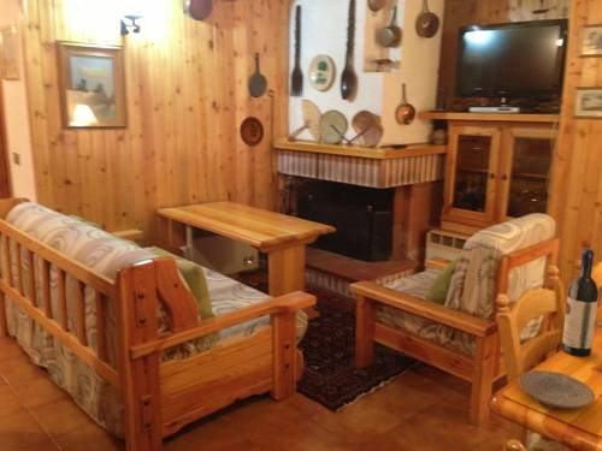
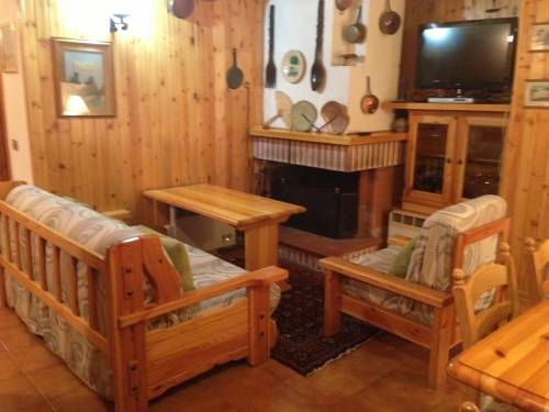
- decorative plate (252, 131)
- wine bottle (582, 301)
- plate (555, 391)
